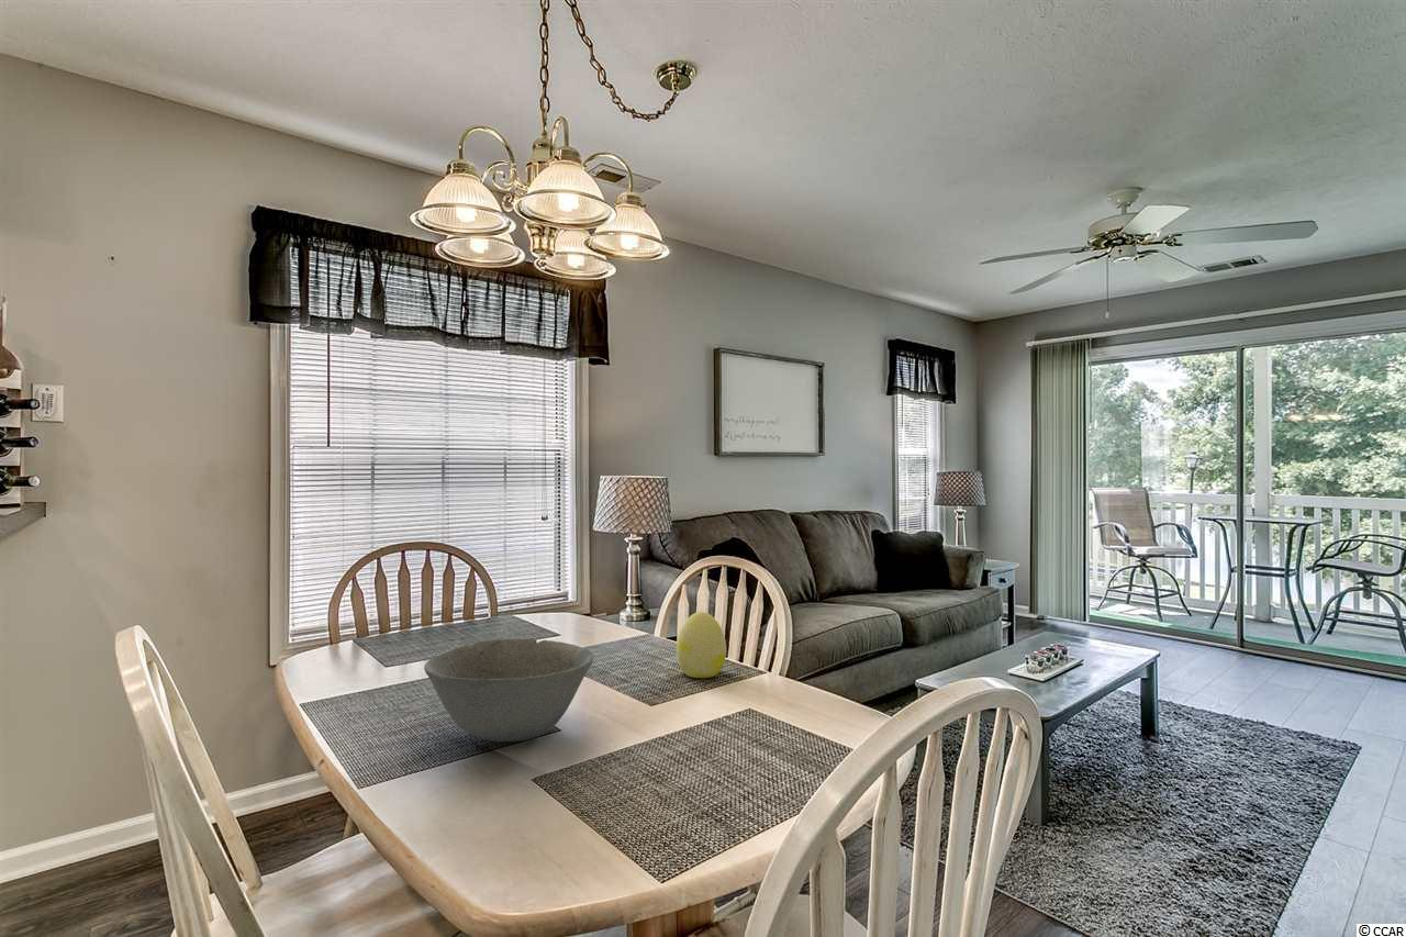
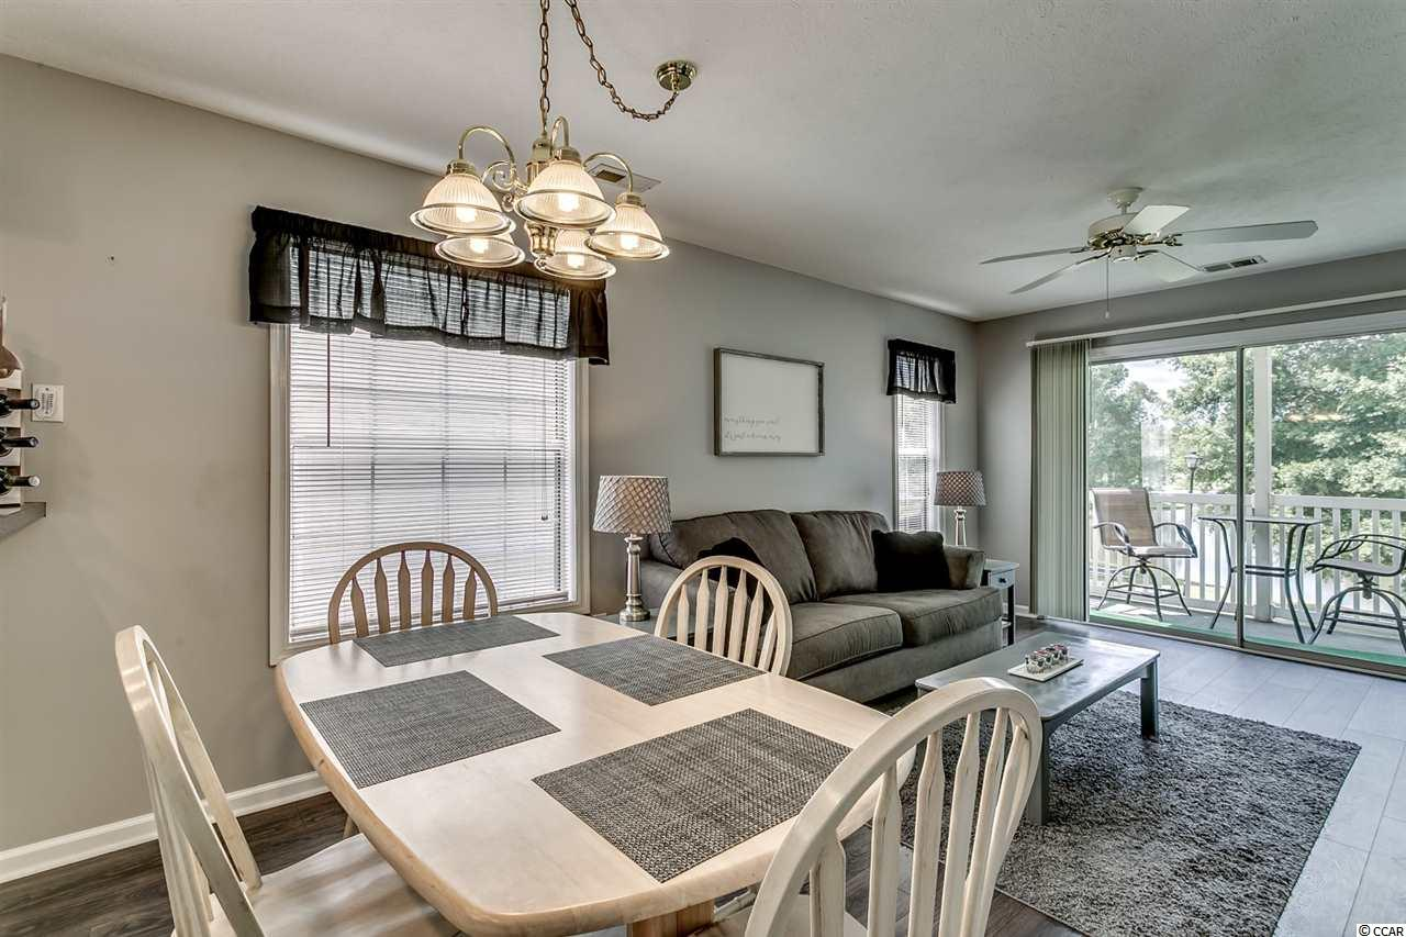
- bowl (511, 694)
- decorative egg (701, 642)
